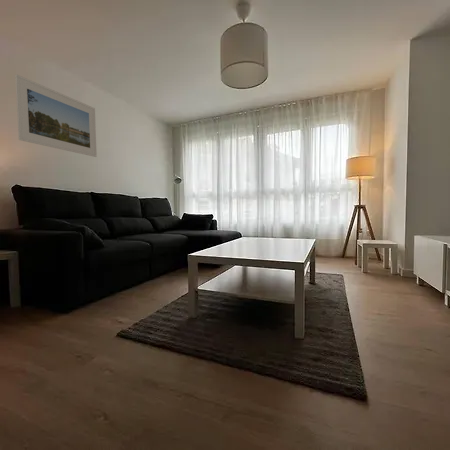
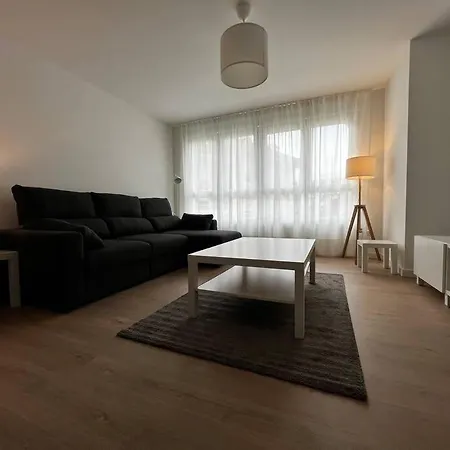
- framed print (61, 121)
